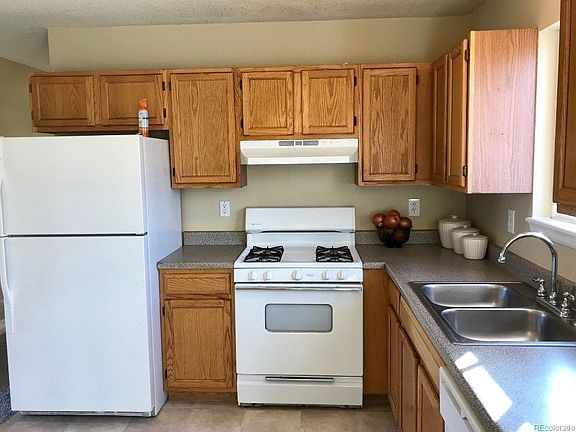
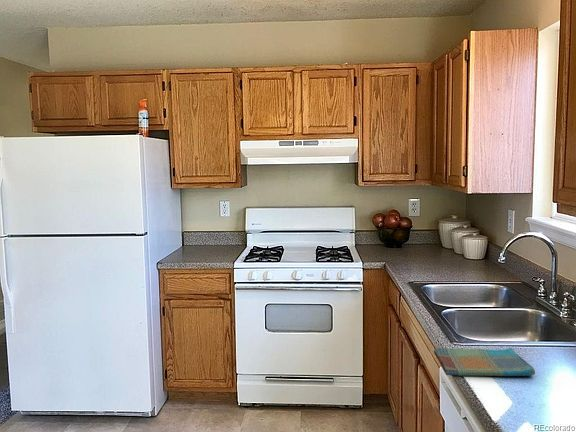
+ dish towel (481, 360)
